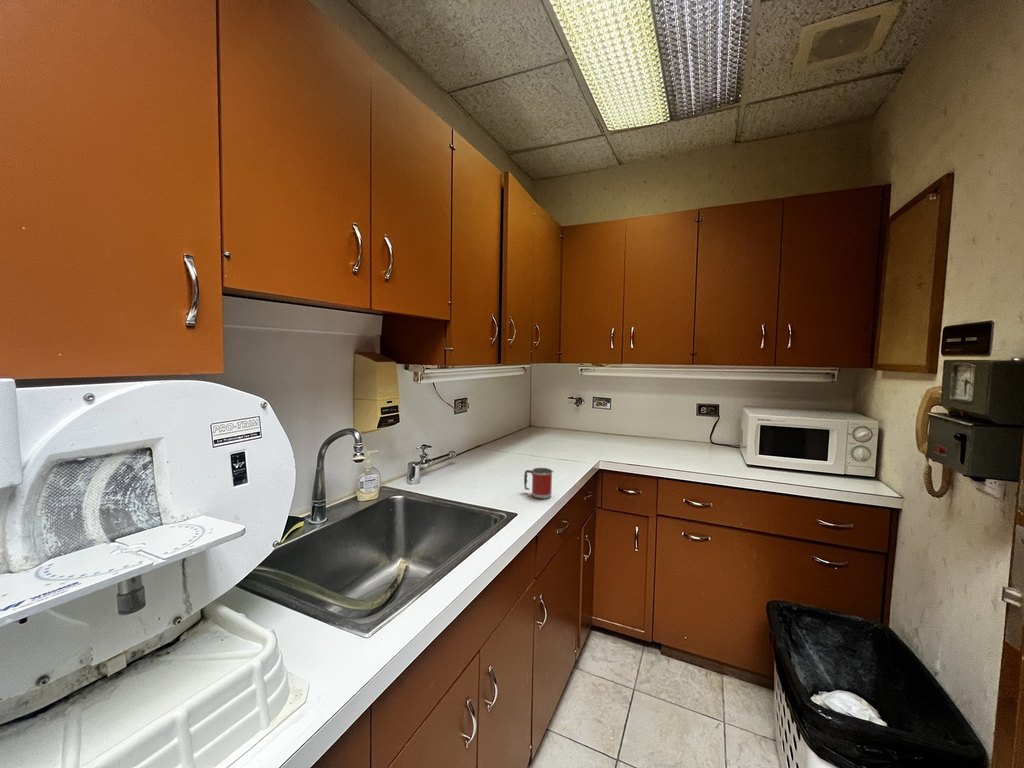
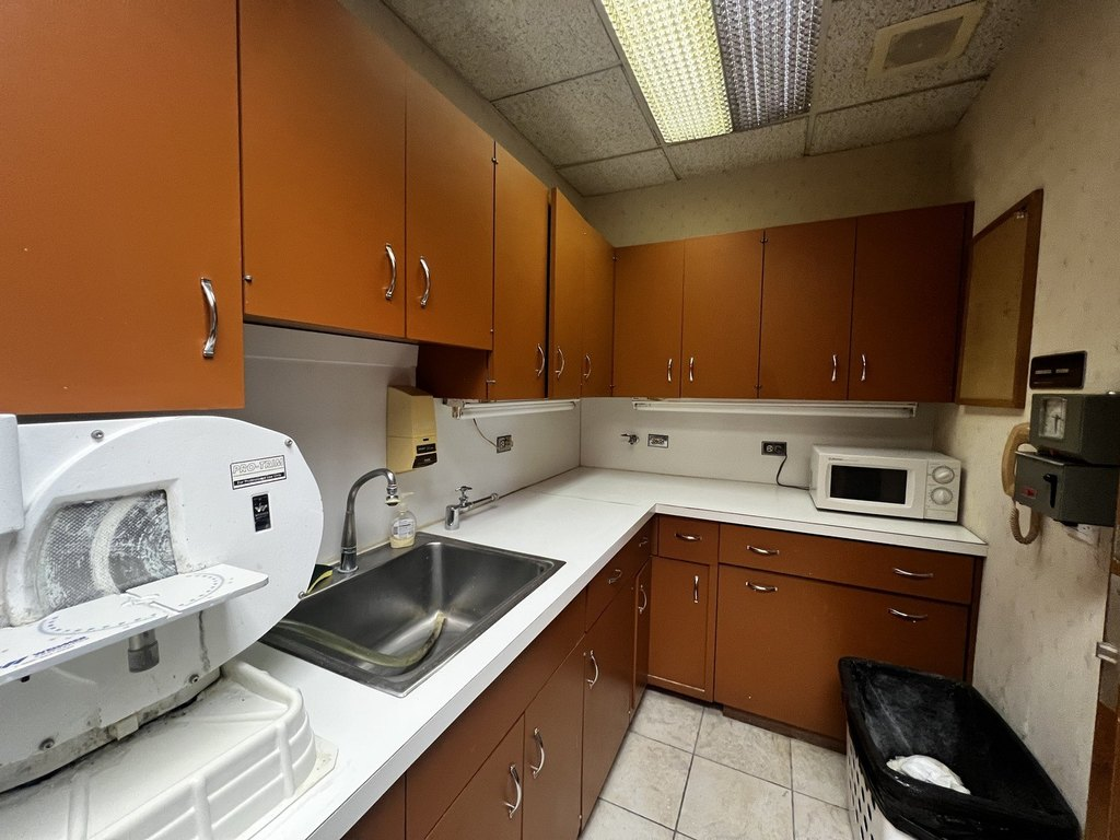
- mug (538, 482)
